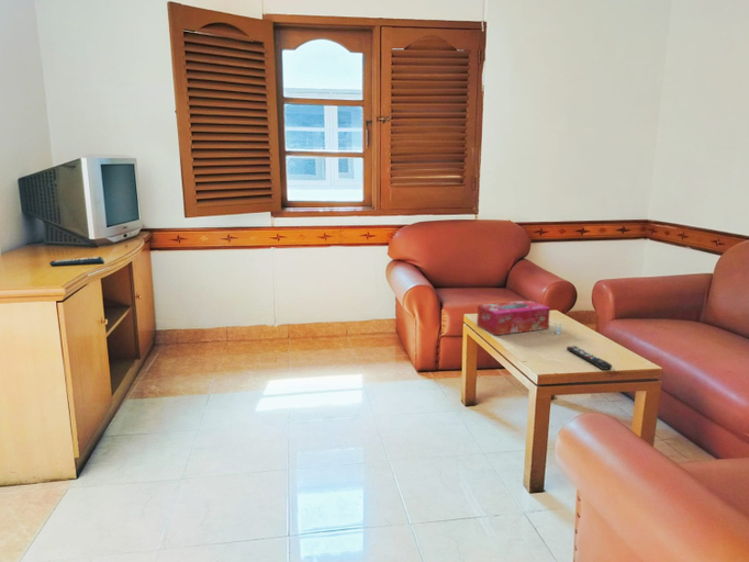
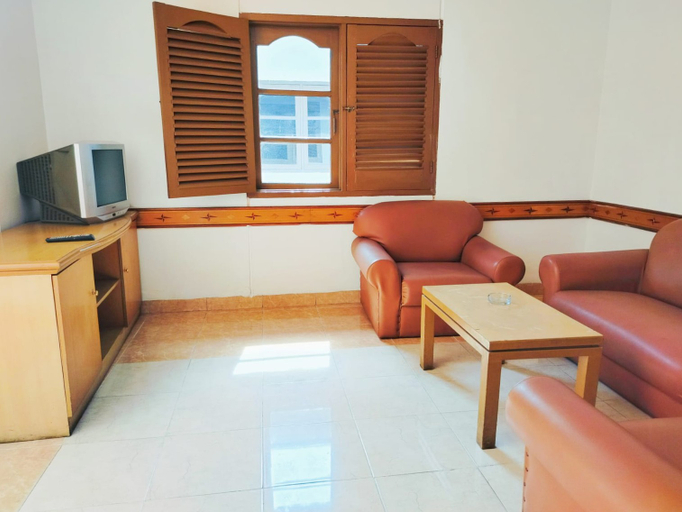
- tissue box (513, 316)
- remote control (588, 357)
